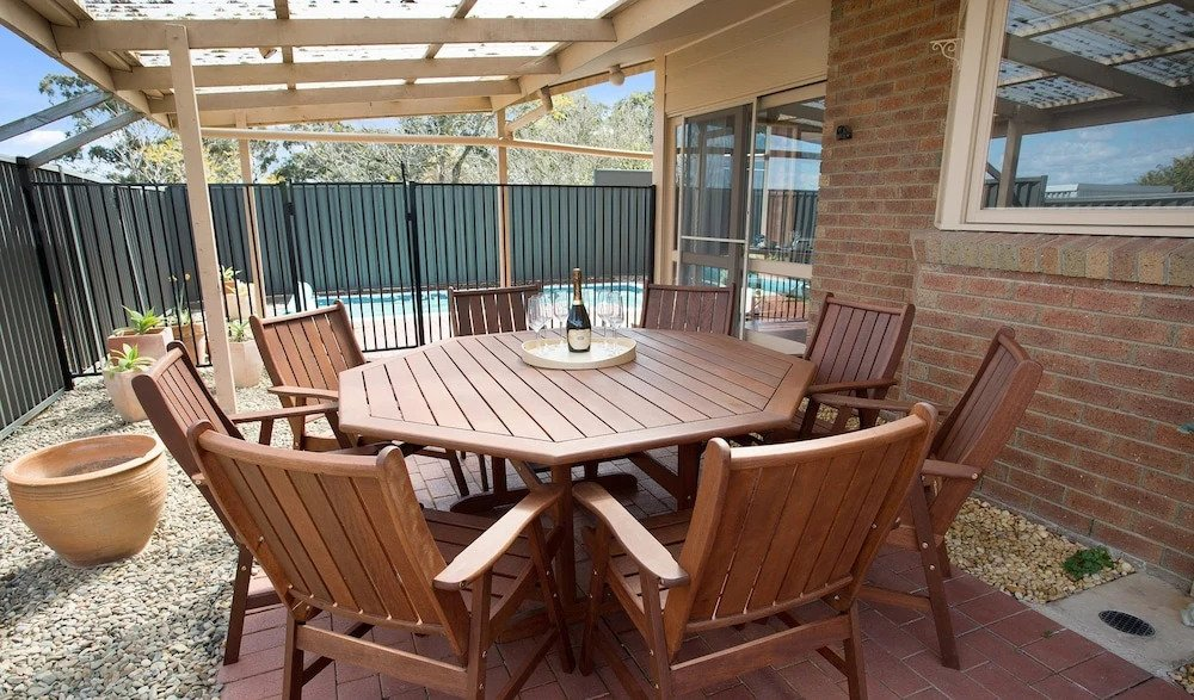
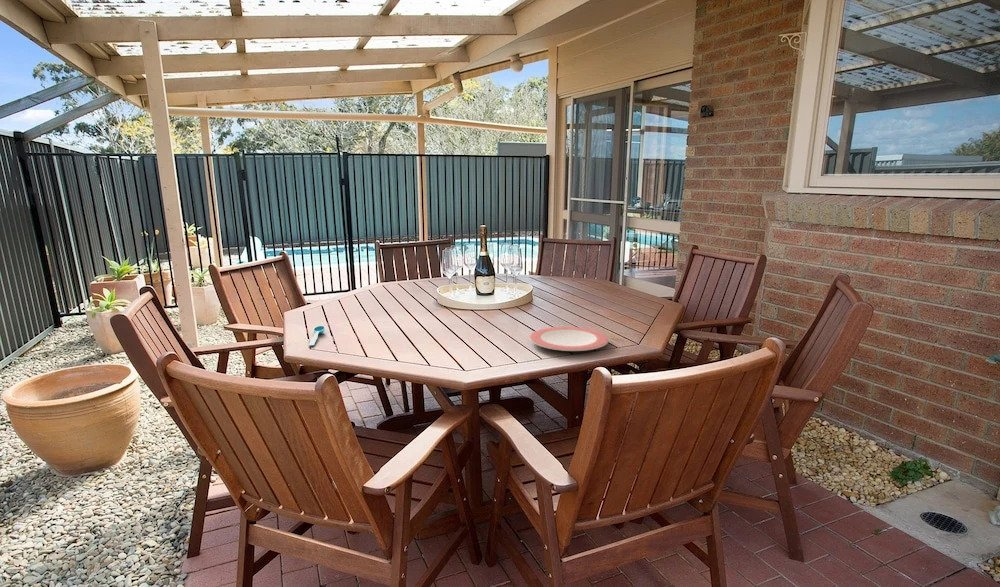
+ spoon (316, 335)
+ plate (568, 339)
